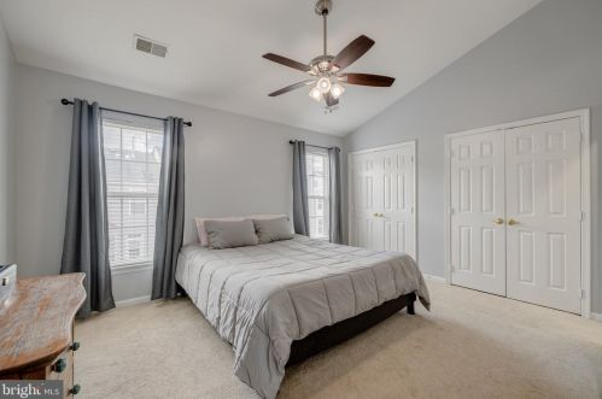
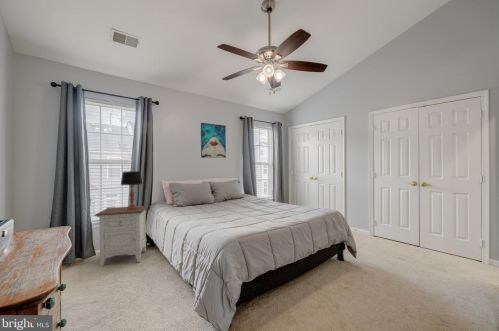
+ table lamp (131, 190)
+ nightstand (124, 234)
+ wall art (213, 141)
